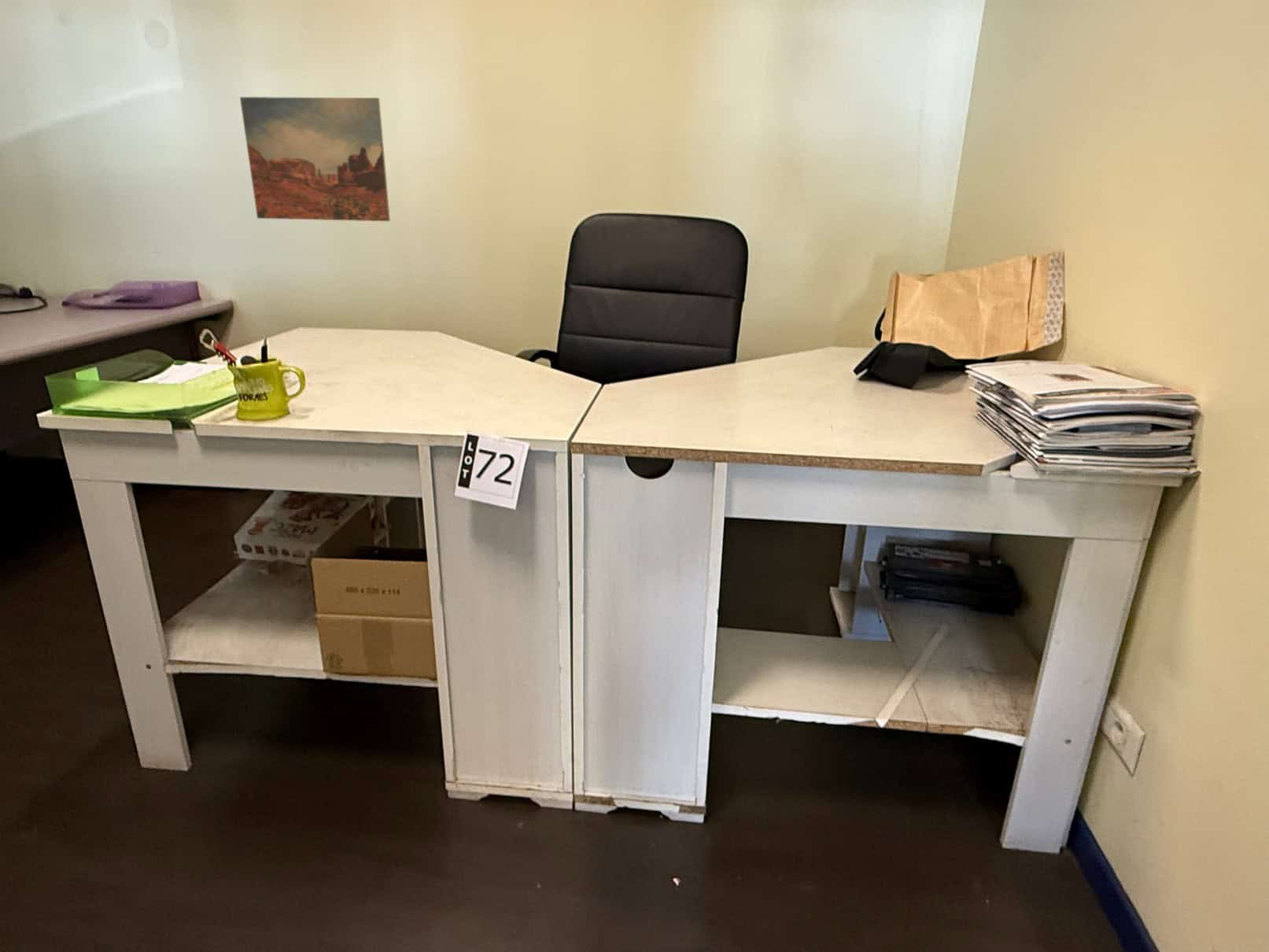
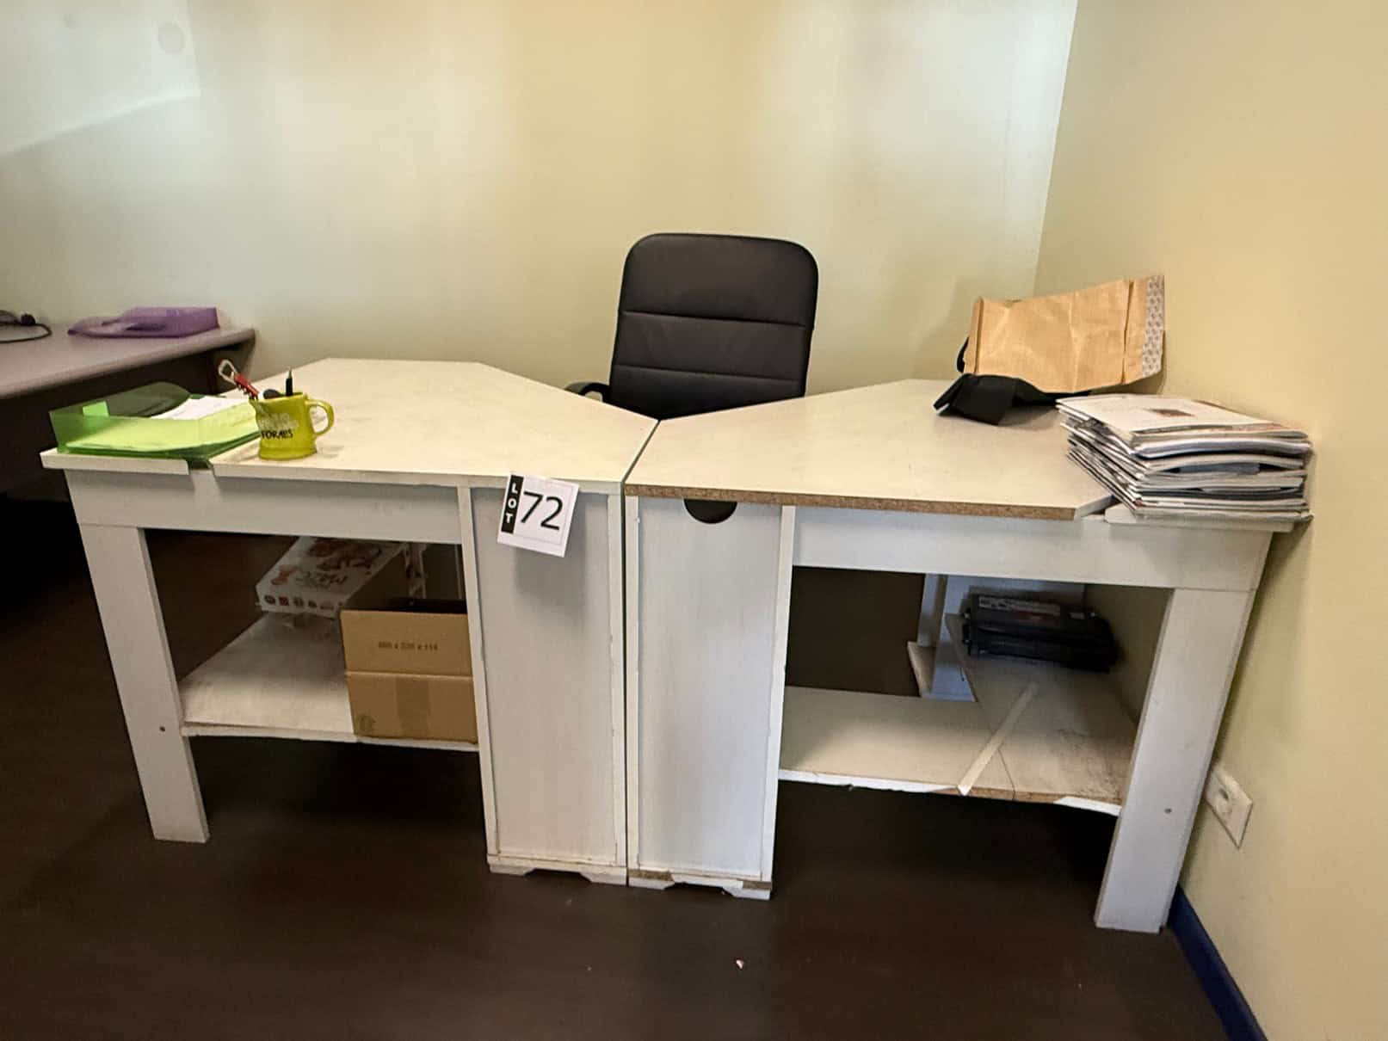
- wall art (316, 160)
